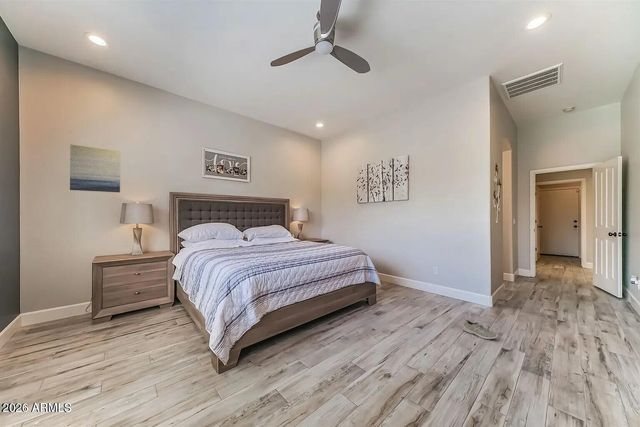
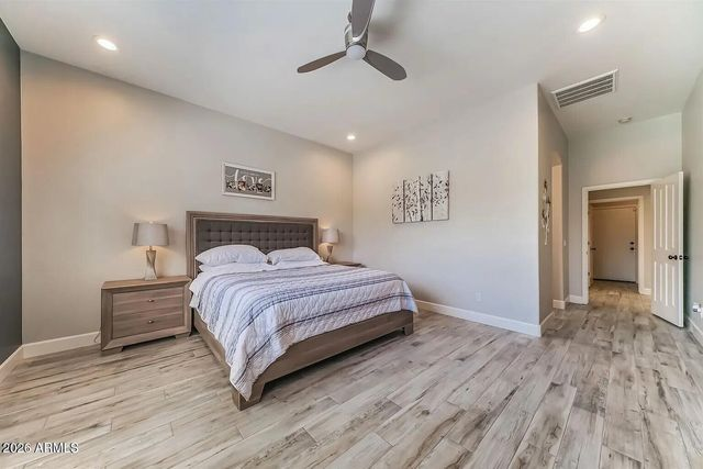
- wall art (96, 169)
- sneaker (479, 329)
